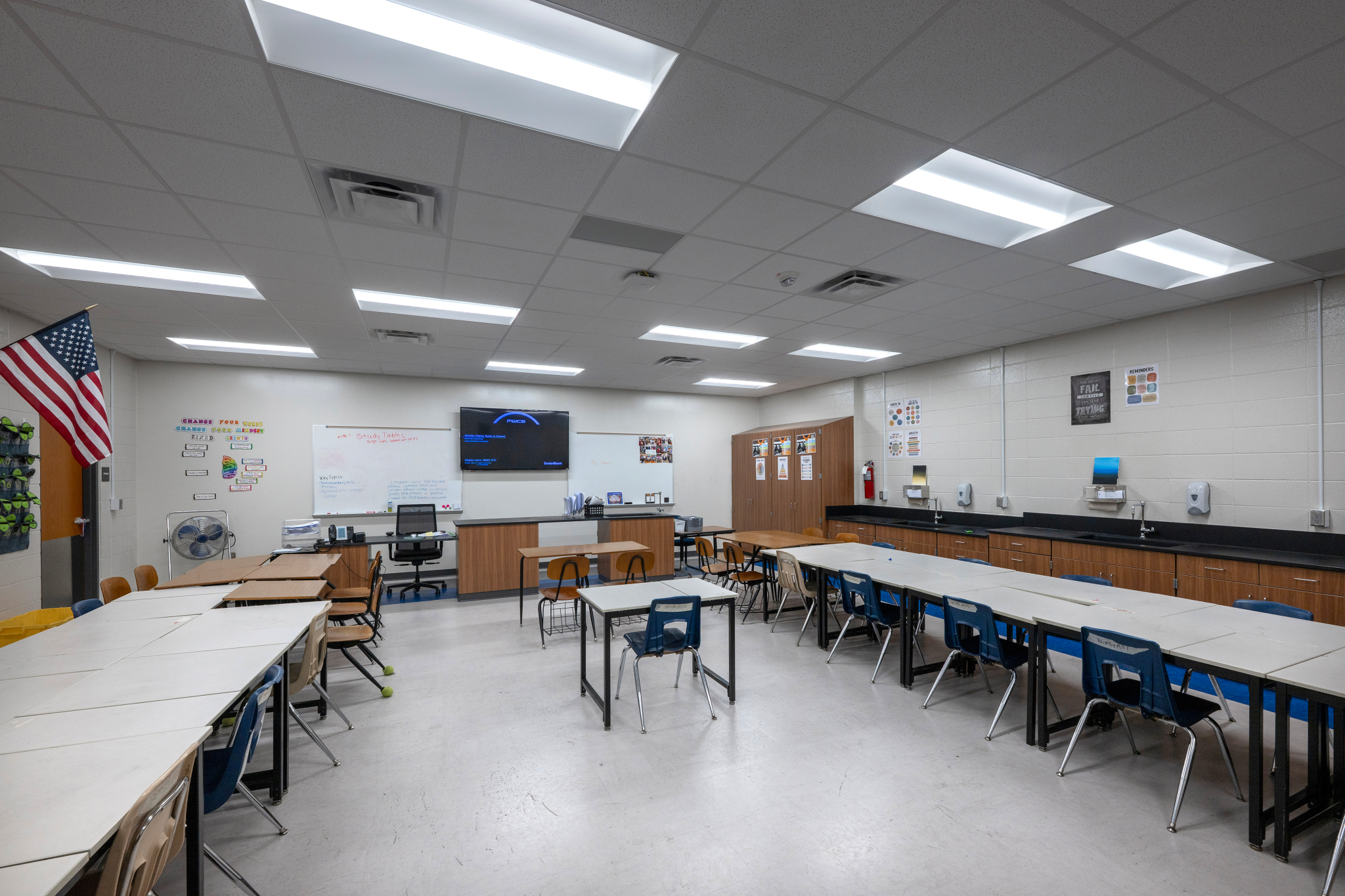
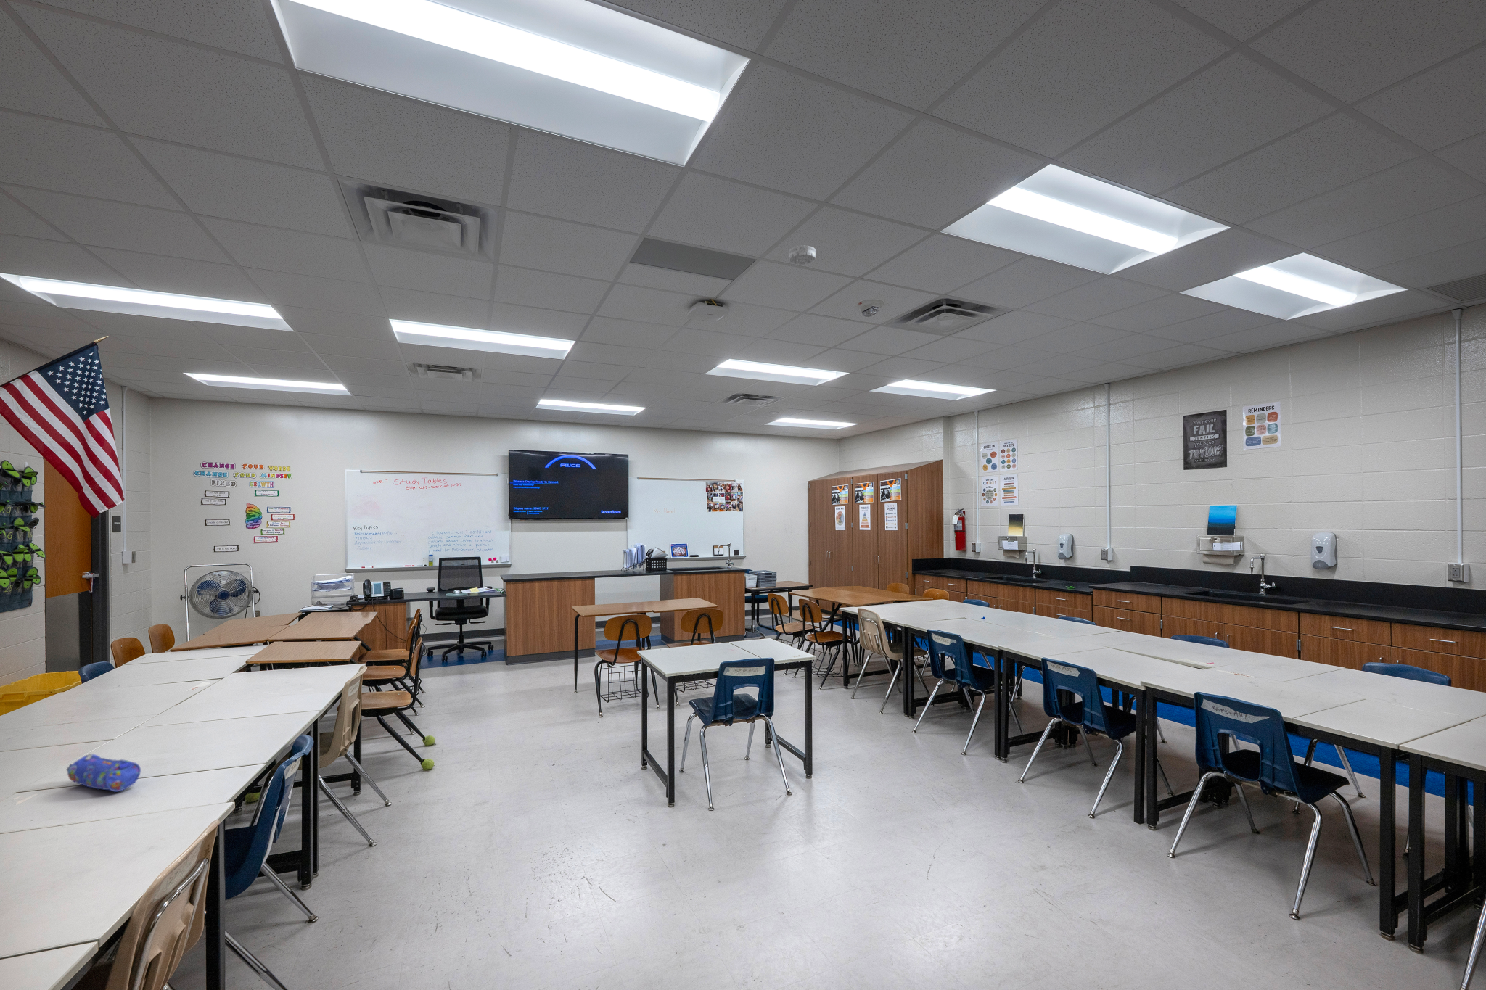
+ smoke detector (802, 254)
+ pencil case (104, 771)
